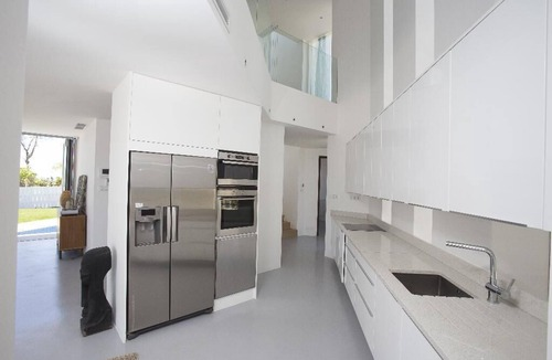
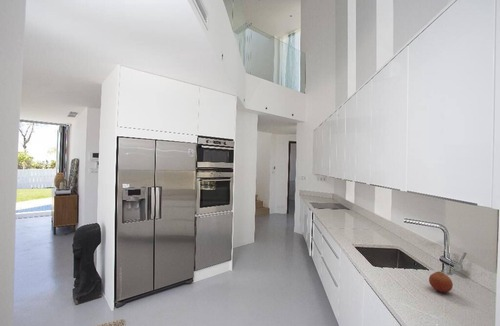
+ fruit (440, 281)
